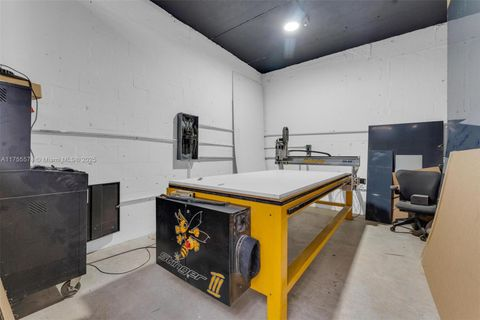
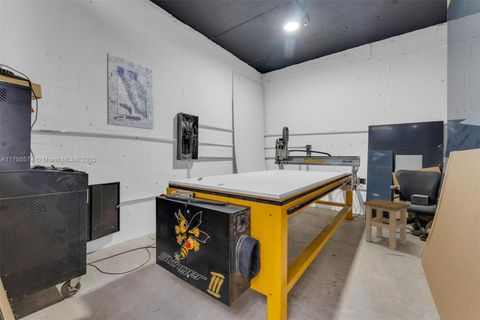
+ wall art (132, 94)
+ stool (385, 221)
